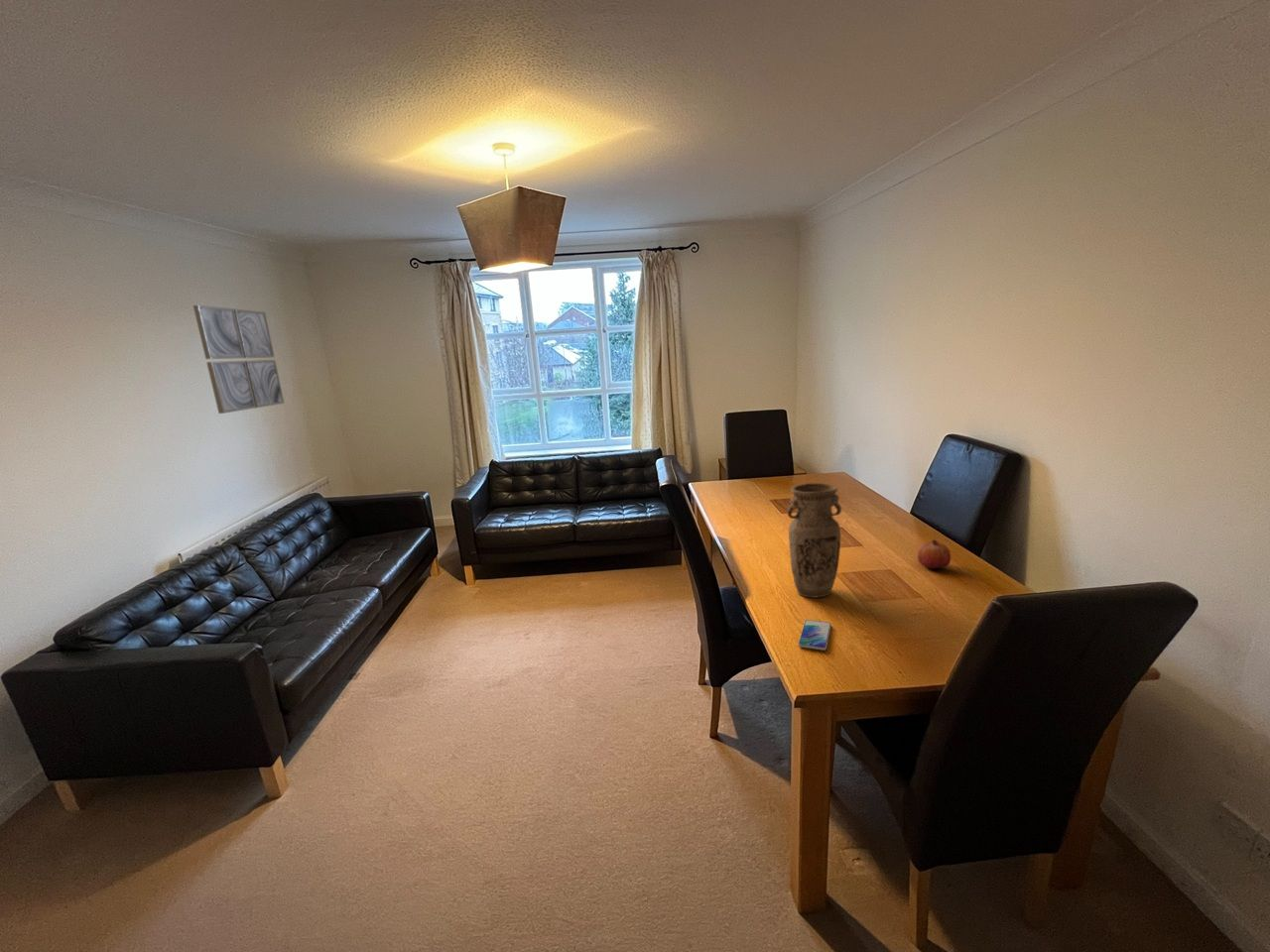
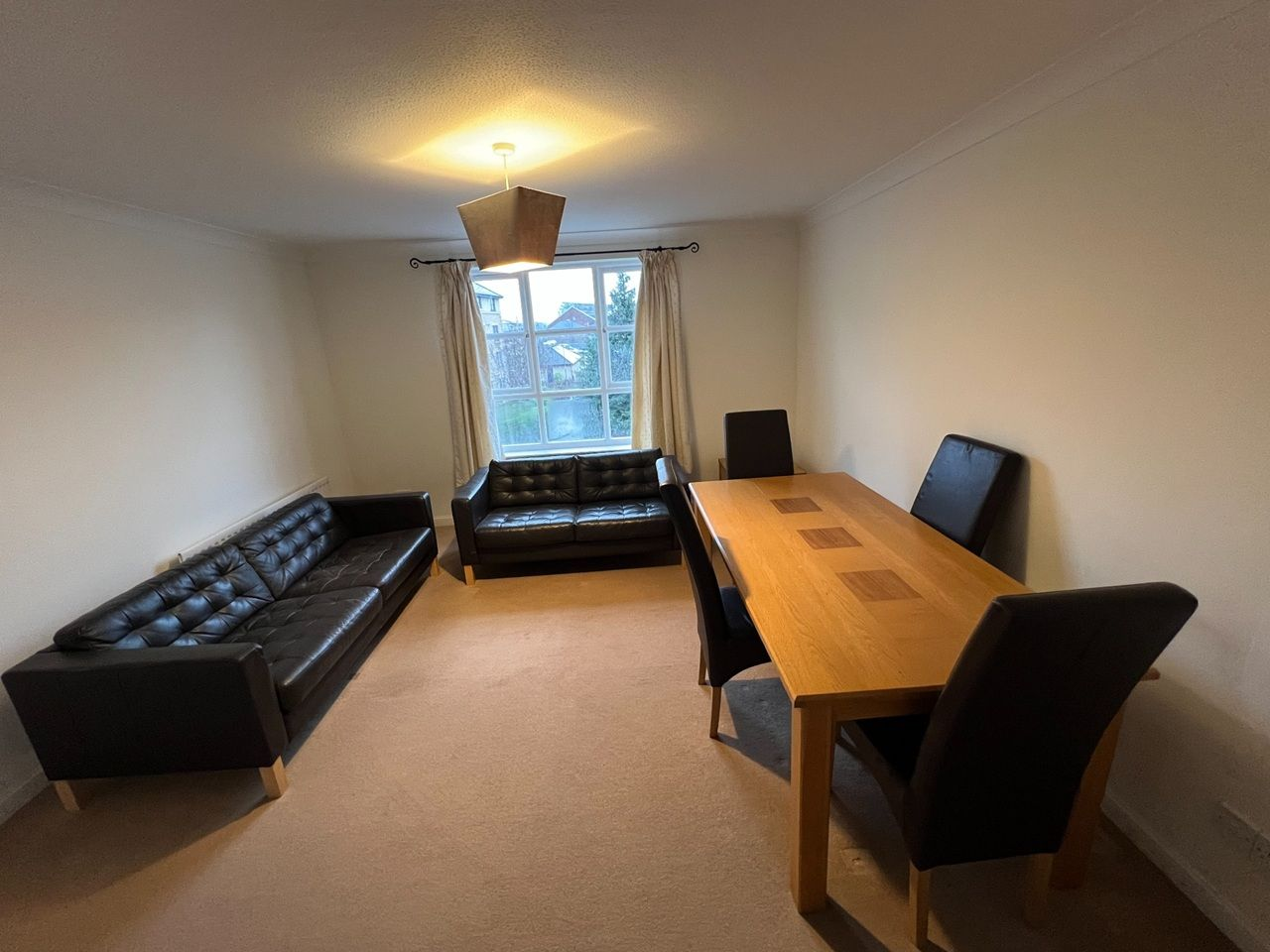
- fruit (934, 554)
- wall art (243, 361)
- vase (814, 540)
- smartphone (815, 634)
